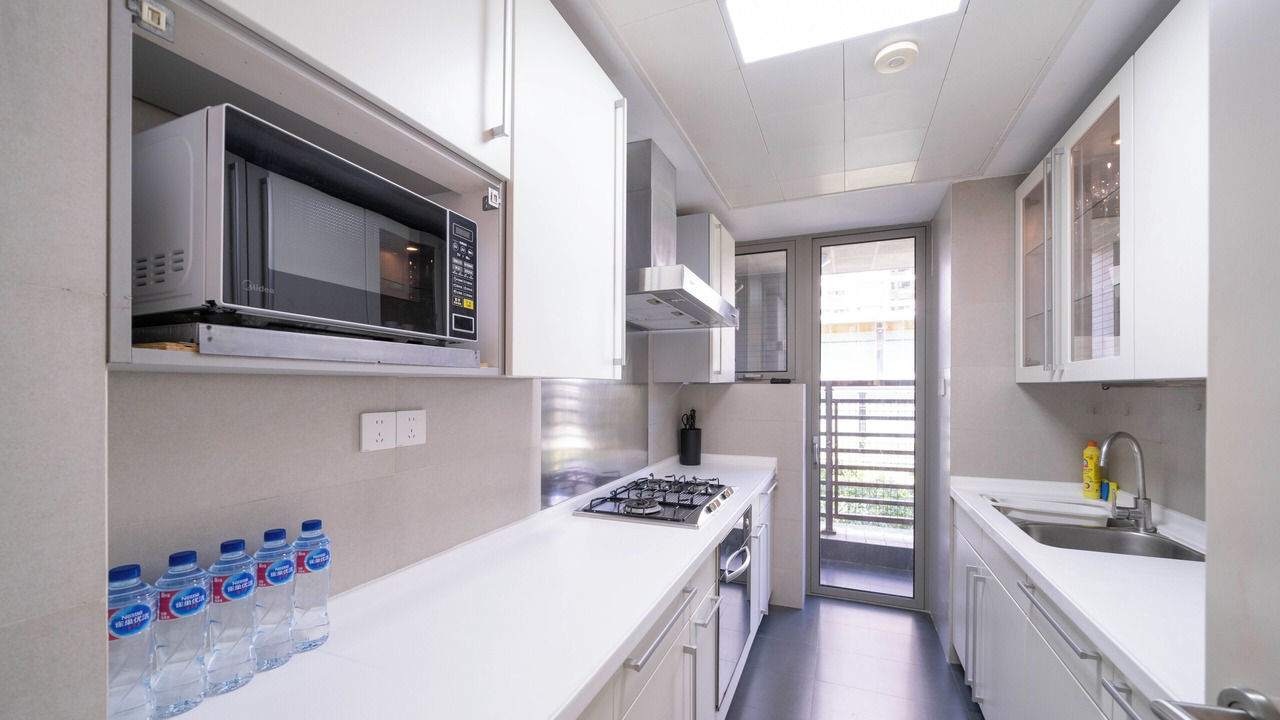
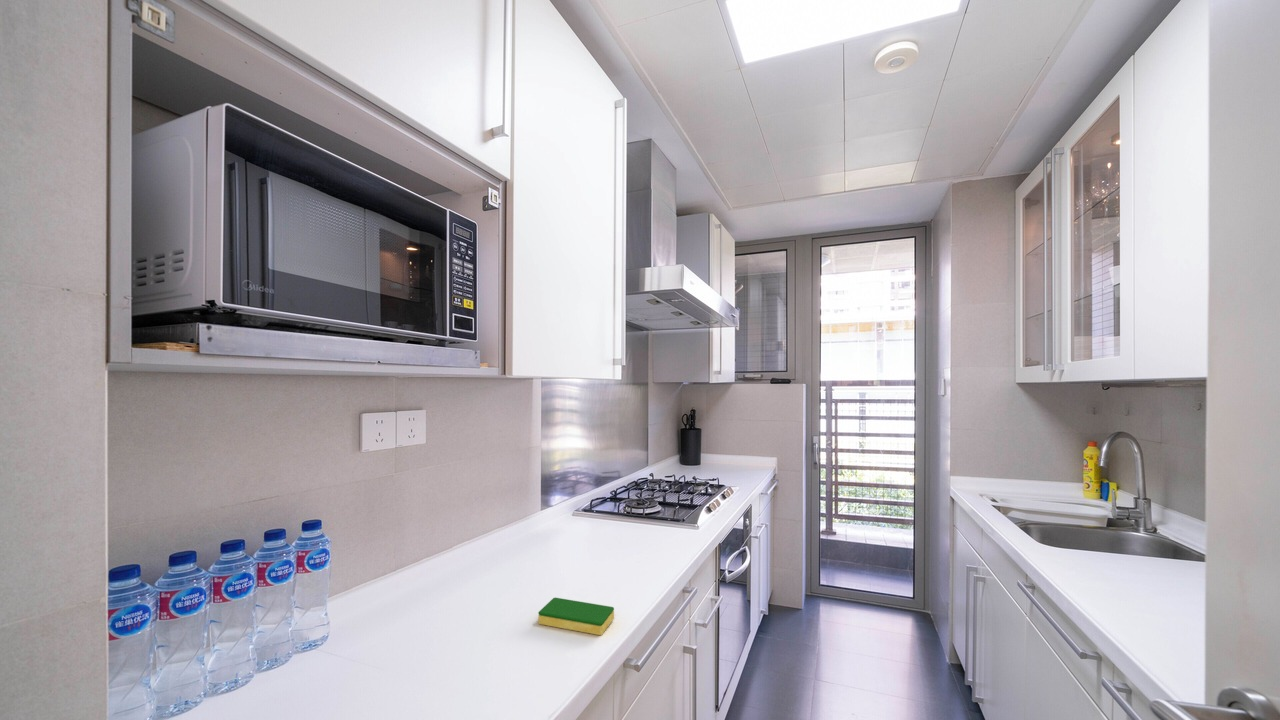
+ dish sponge (576, 615)
